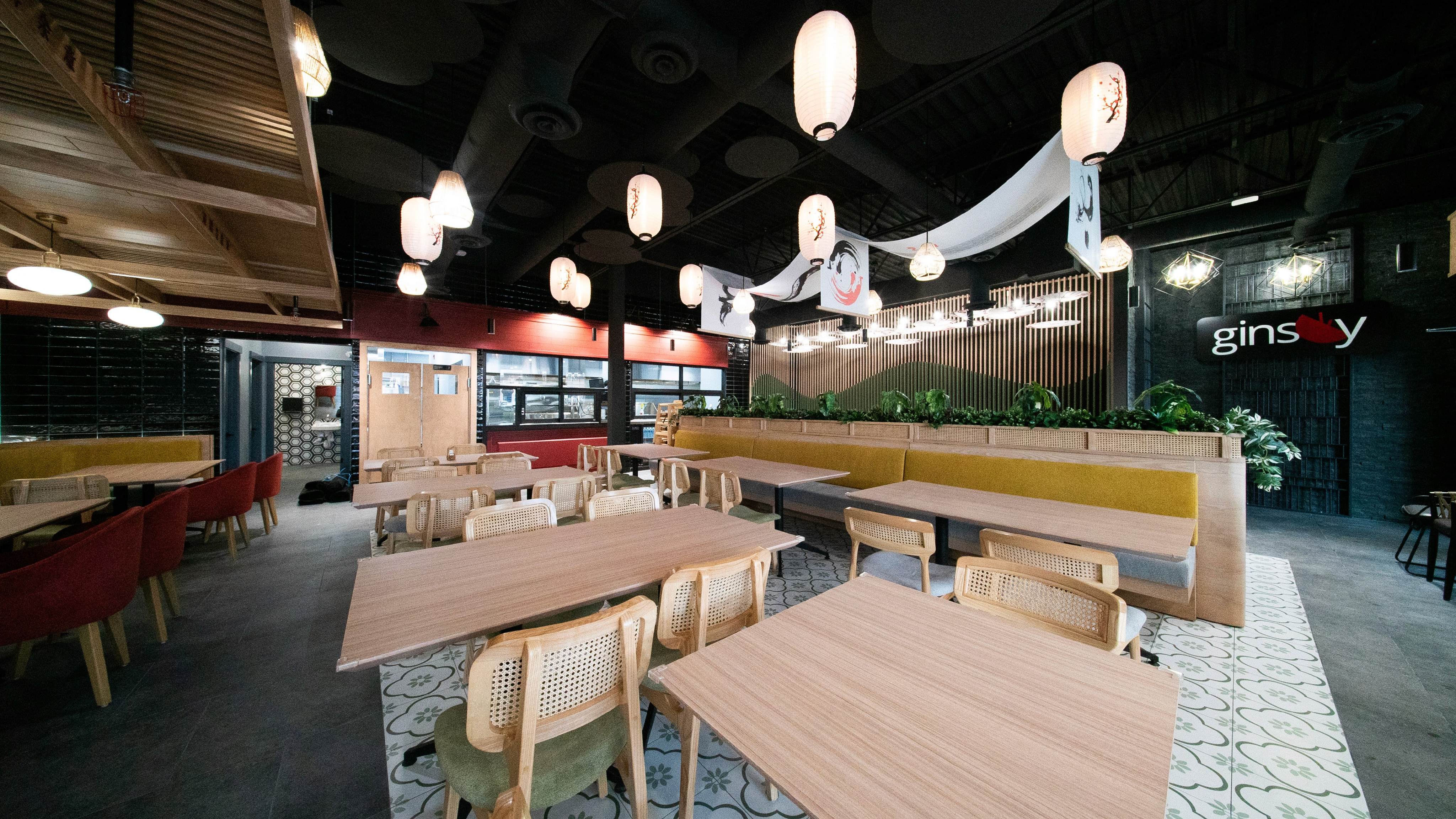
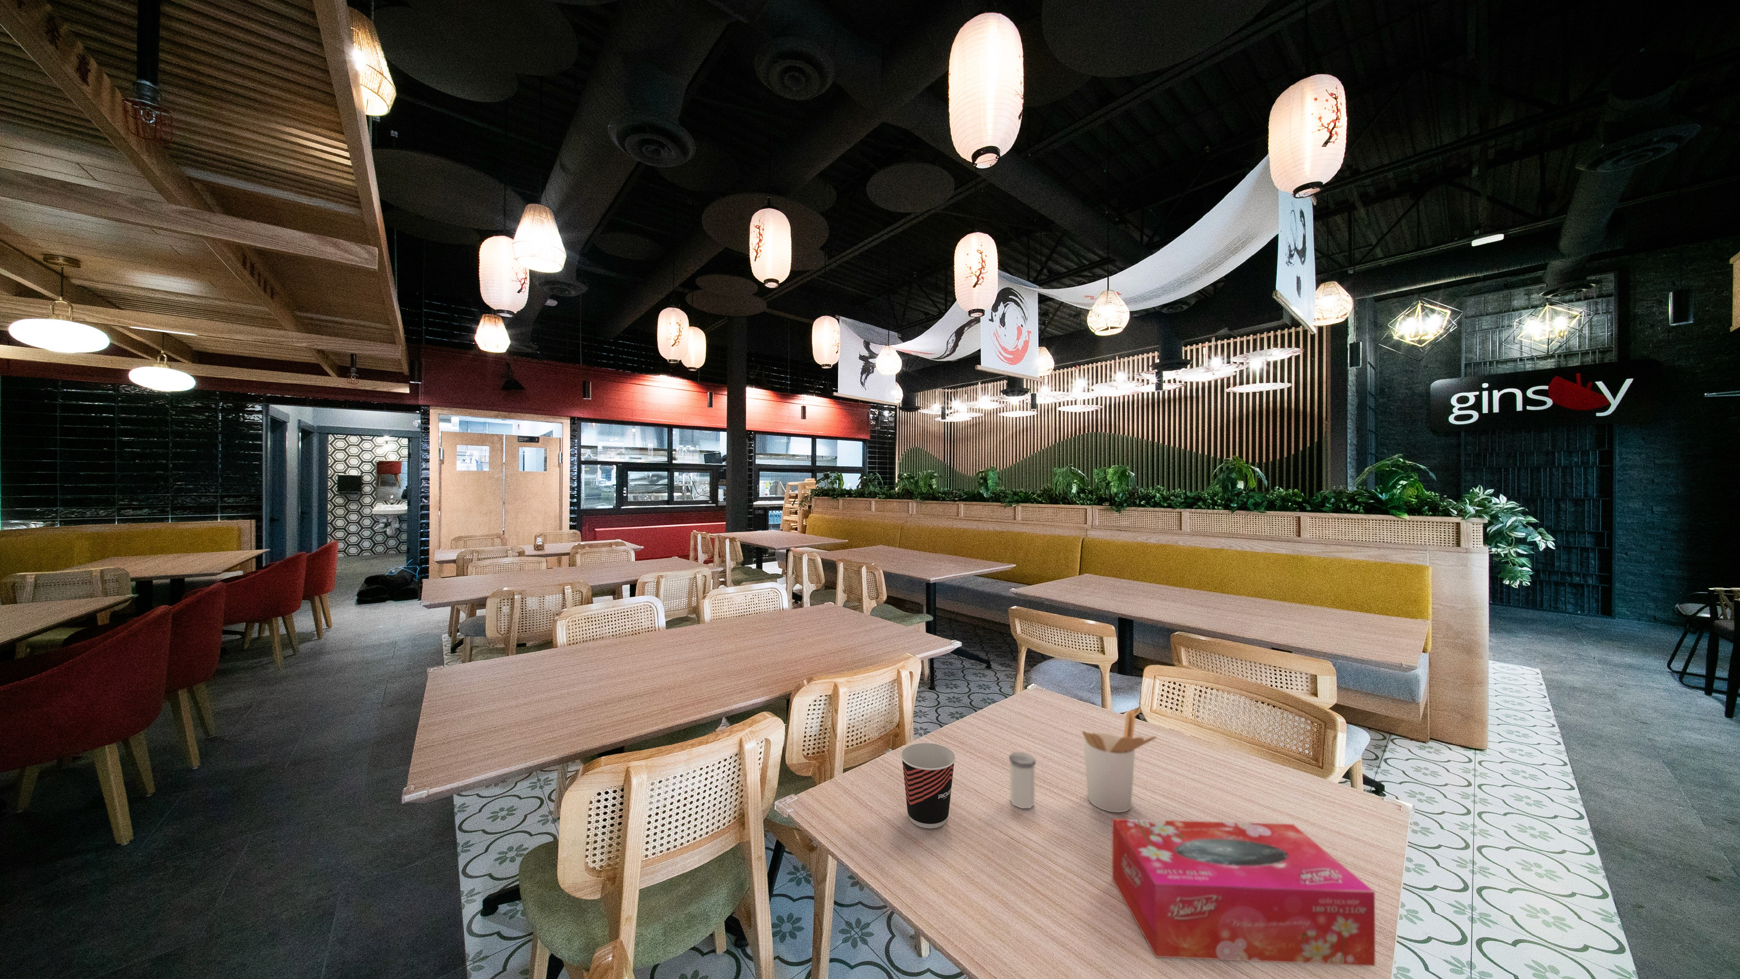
+ tissue box (1230, 885)
+ utensil holder (1119, 763)
+ cup (927, 787)
+ salt shaker (1022, 779)
